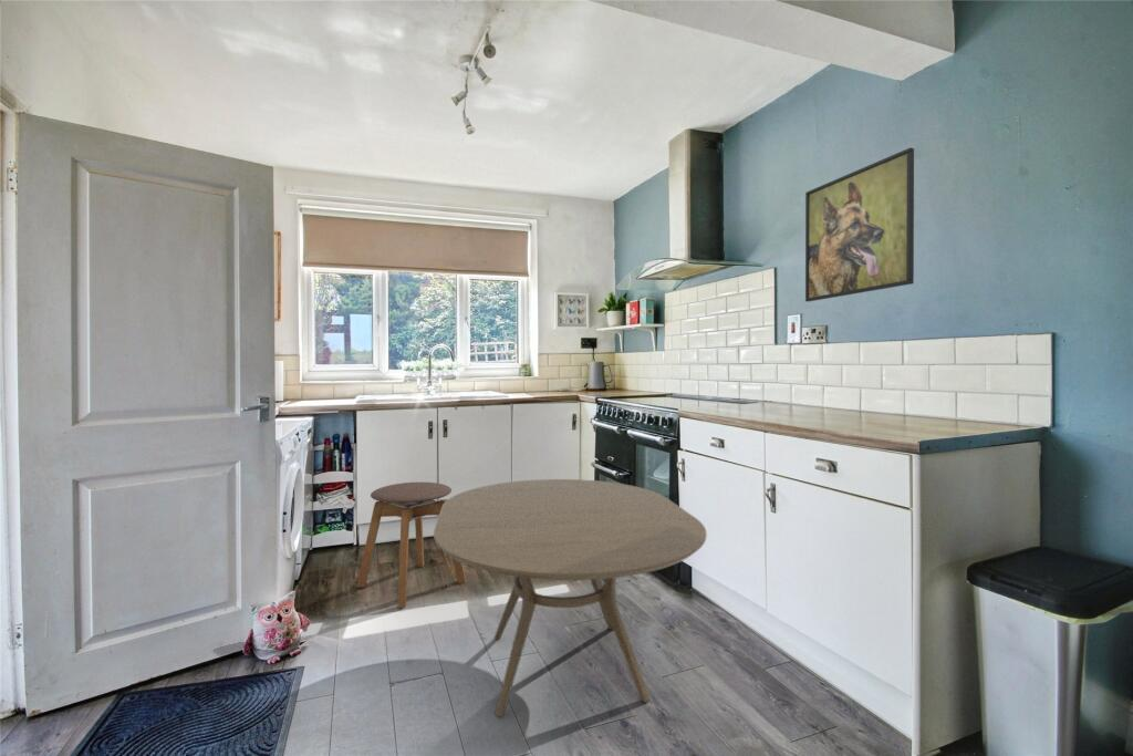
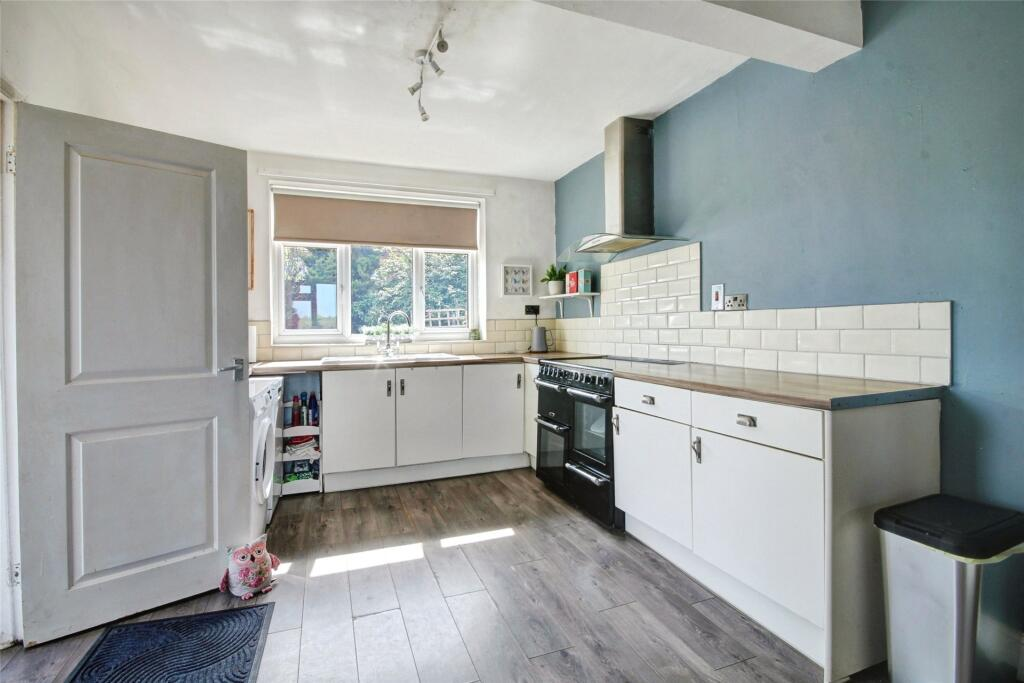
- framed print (853, 232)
- stool (408, 532)
- dining table (563, 597)
